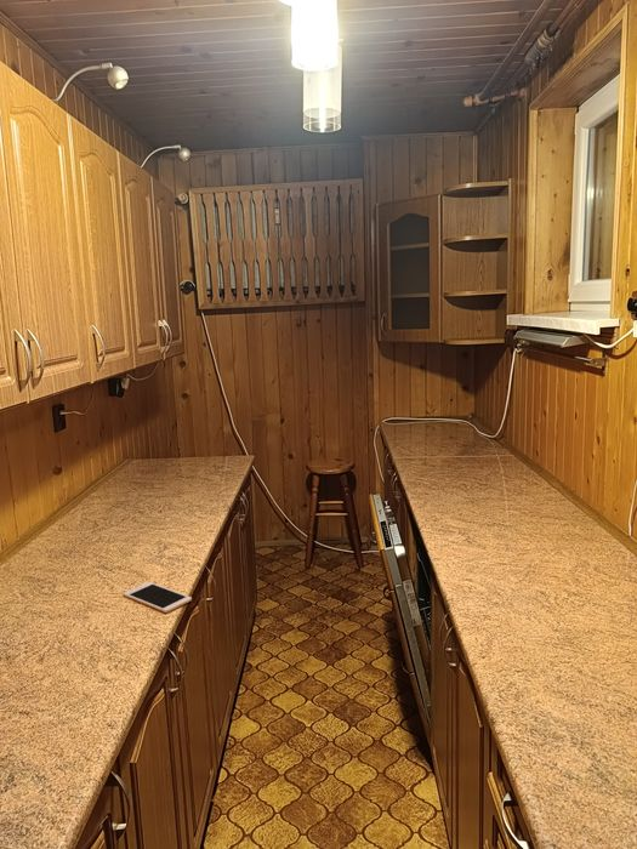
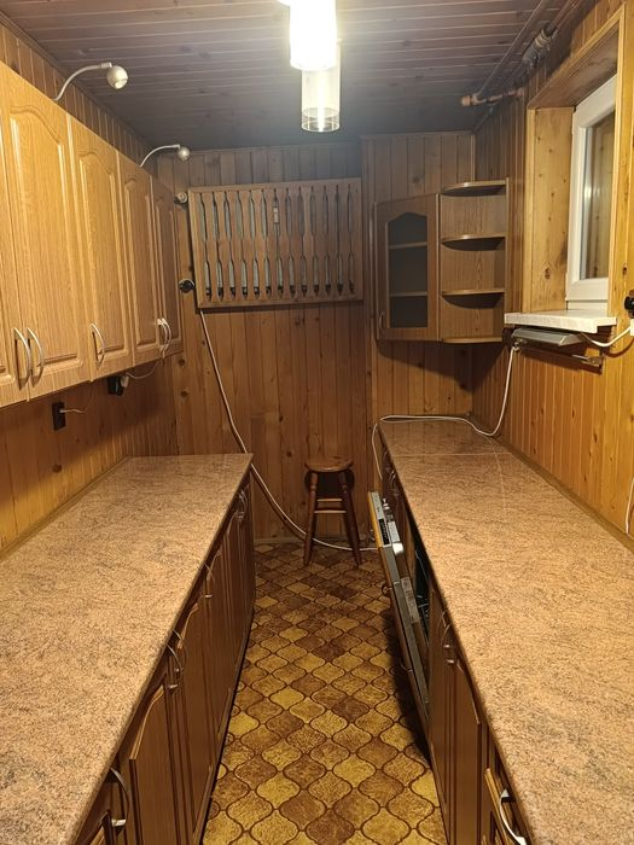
- cell phone (157, 596)
